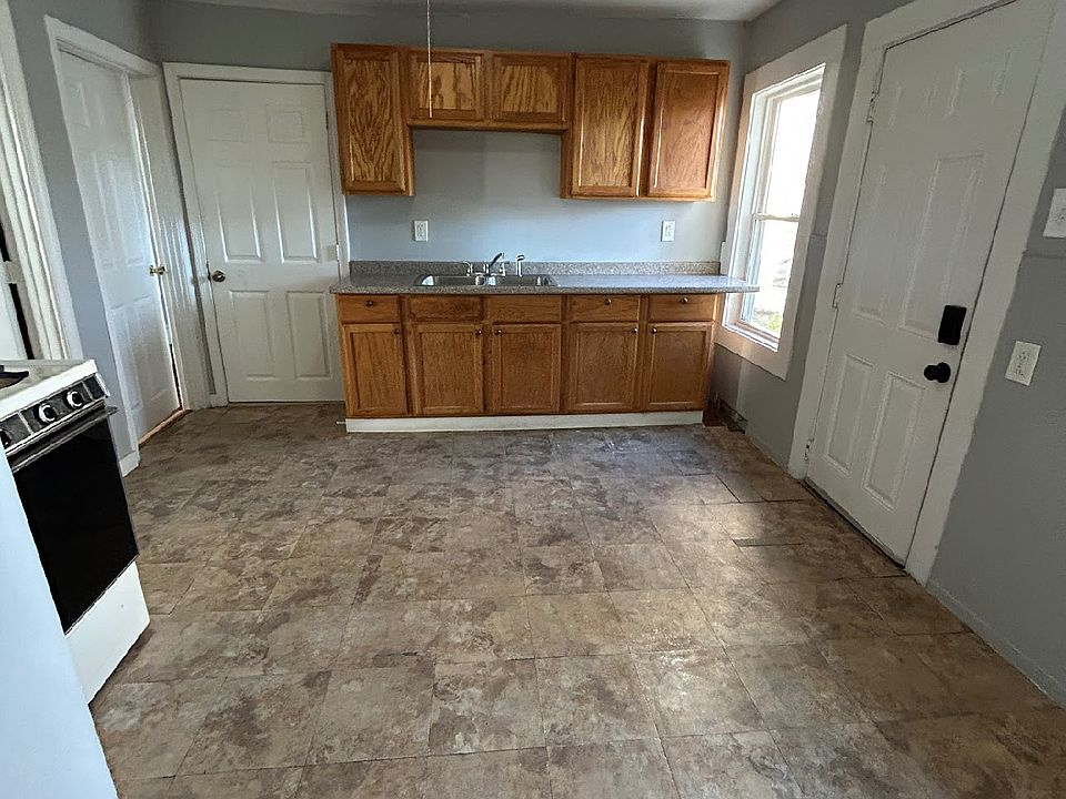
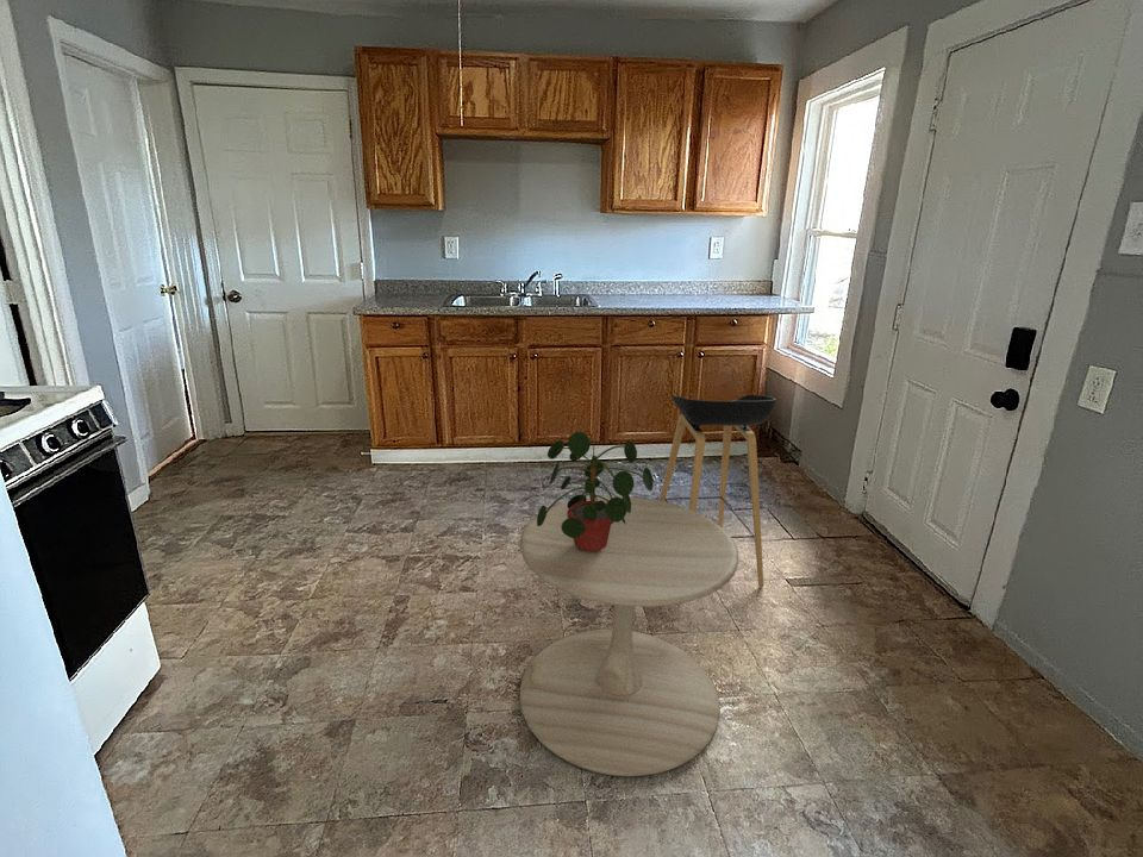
+ potted plant (594, 486)
+ side table (623, 620)
+ stool (720, 476)
